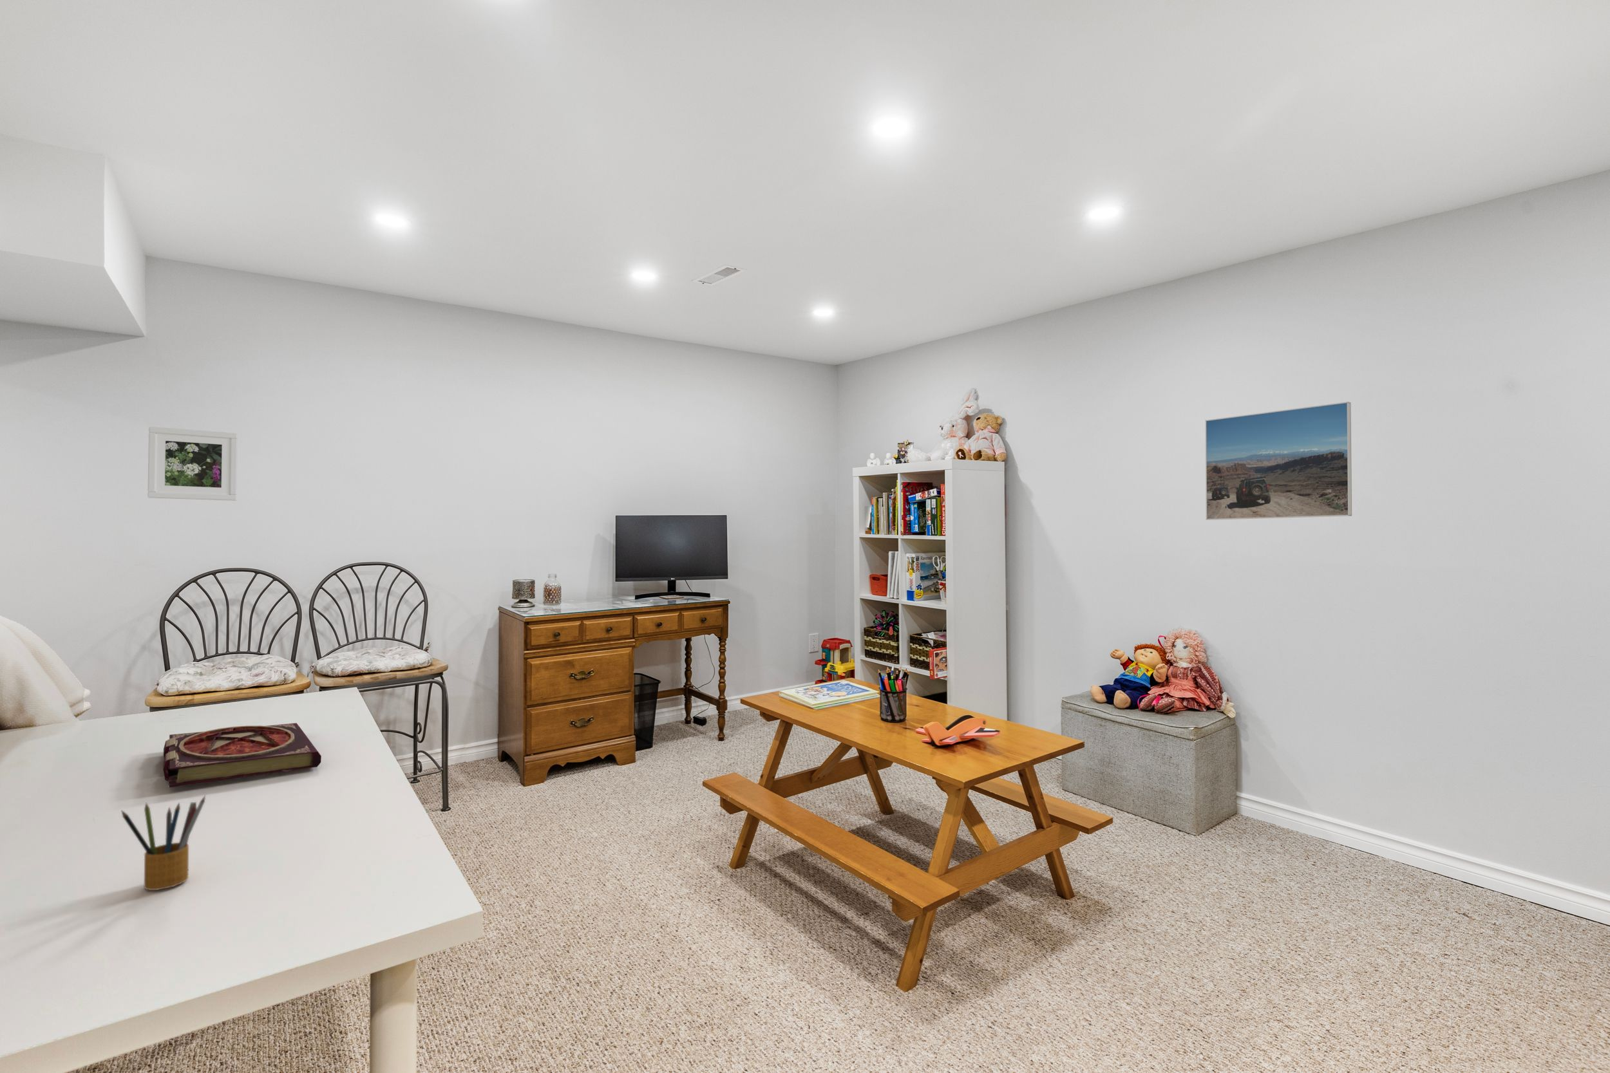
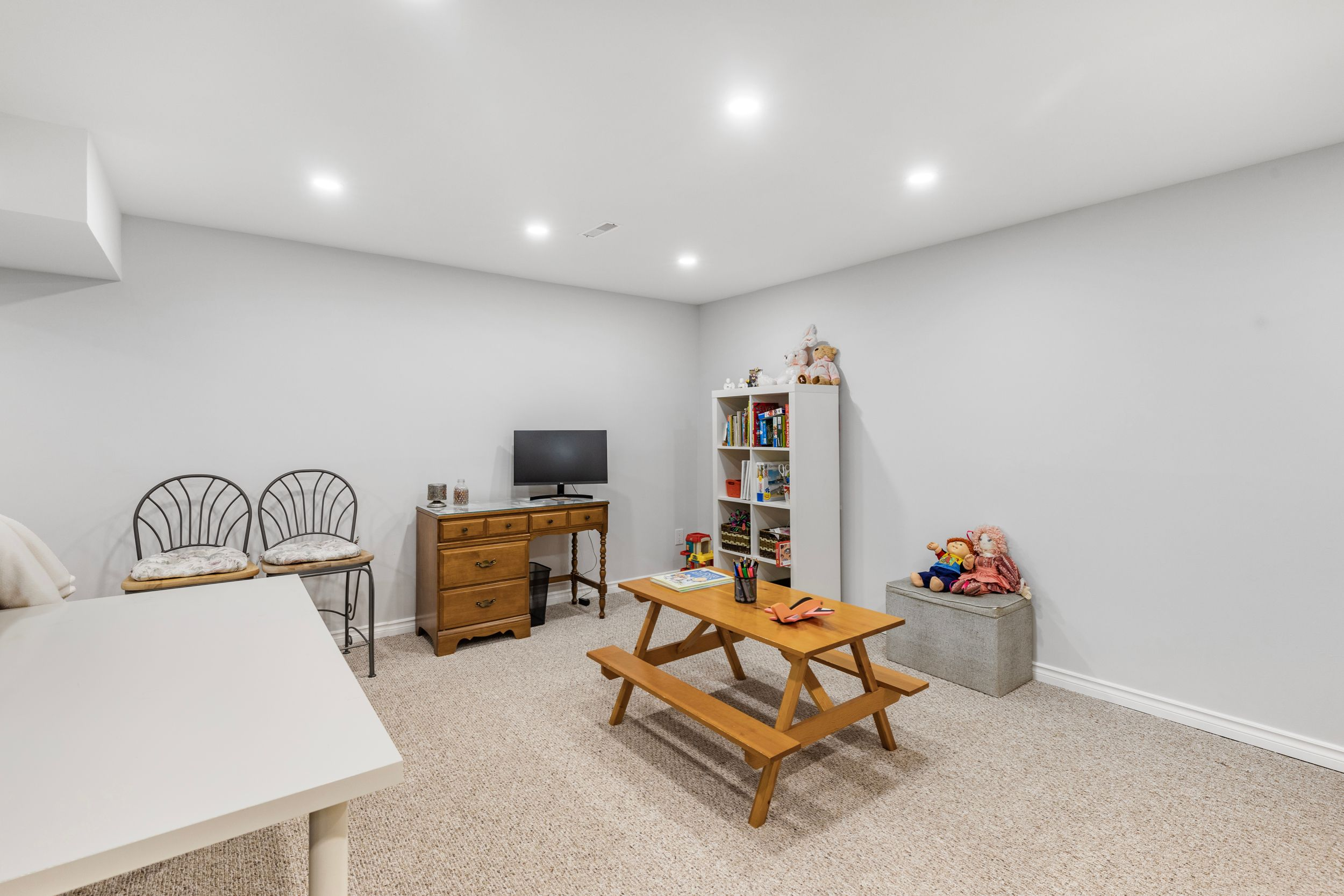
- pencil box (165, 842)
- book (240, 746)
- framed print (194, 465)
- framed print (1273, 465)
